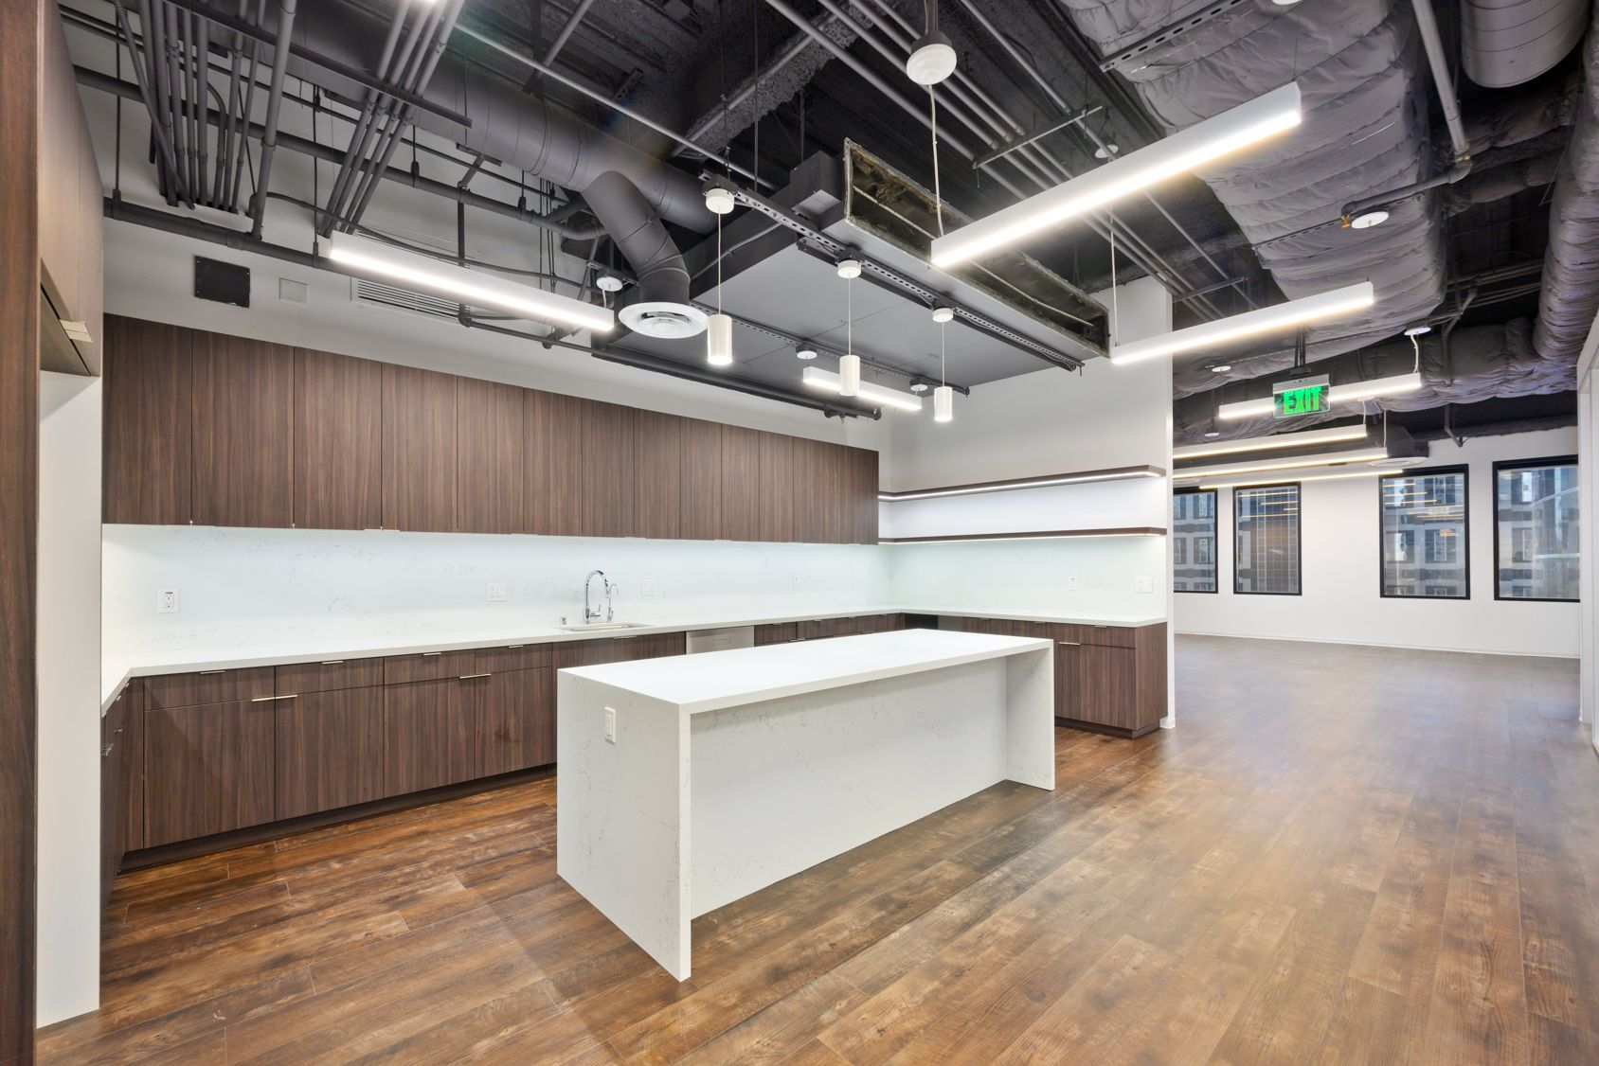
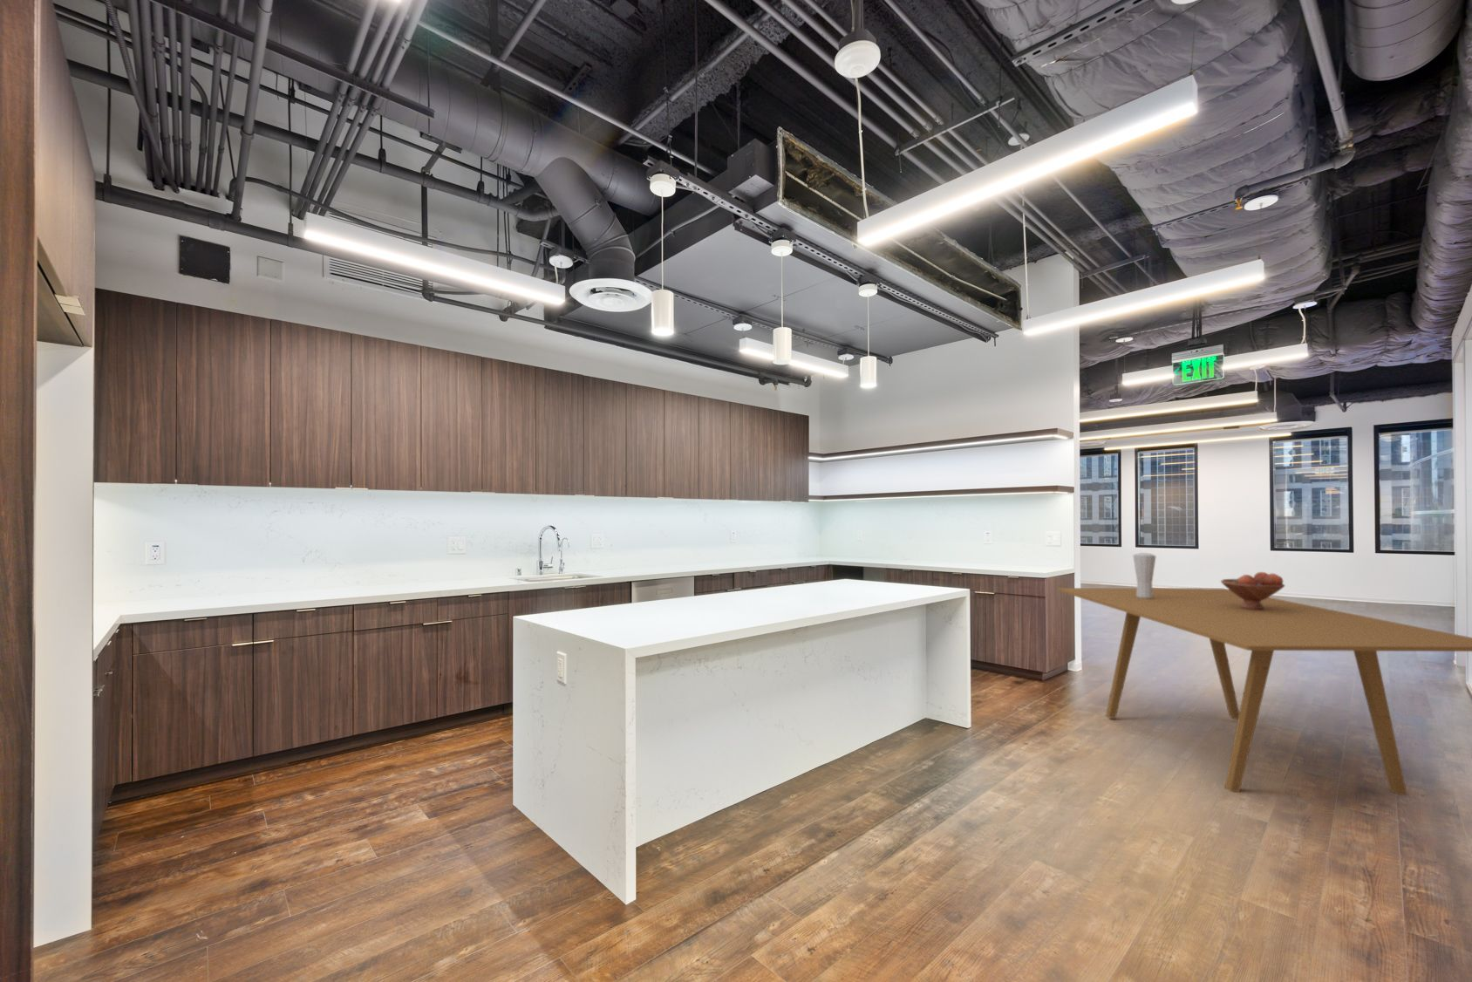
+ dining table (1231, 681)
+ vase (1144, 574)
+ fruit bowl (1252, 590)
